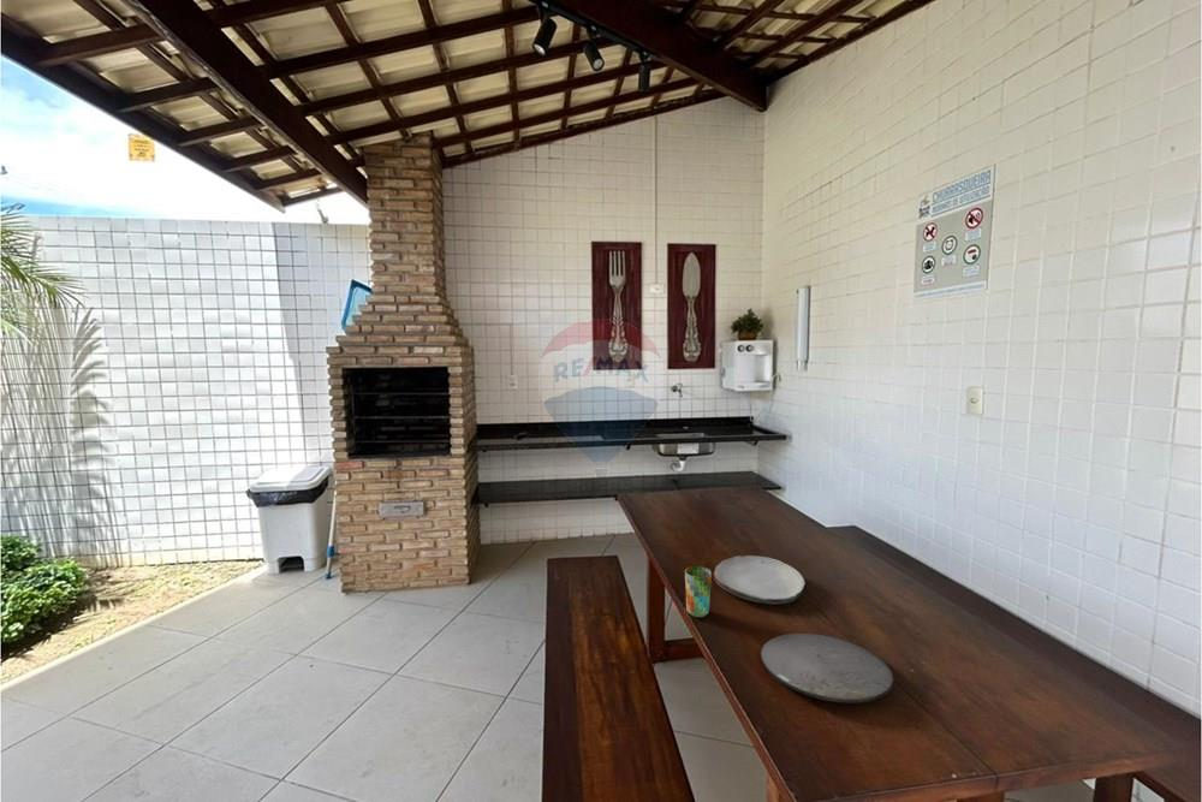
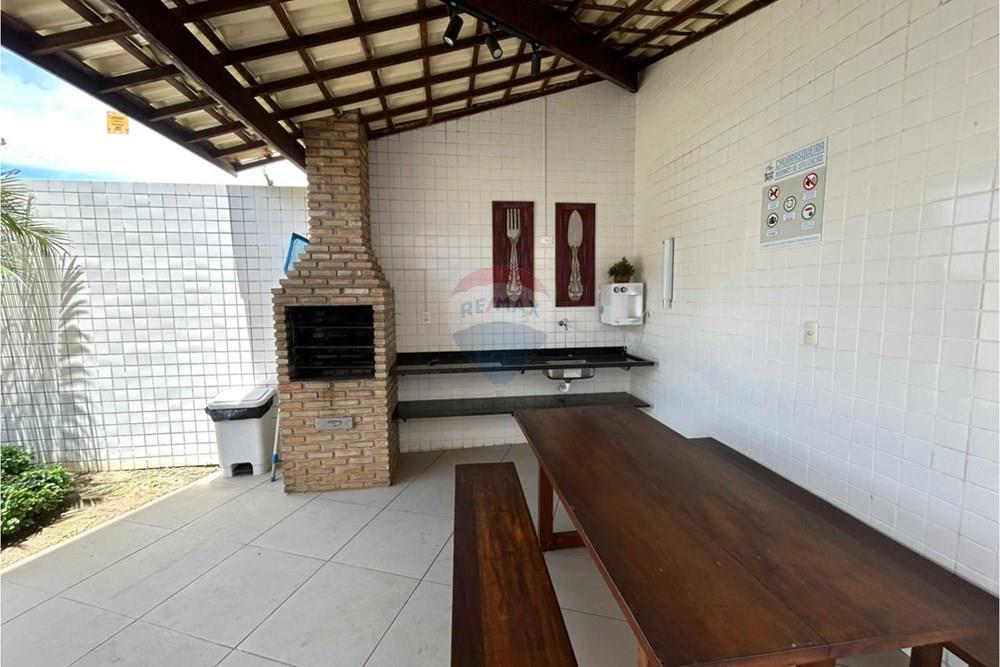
- plate (823, 664)
- plate (757, 578)
- cup (697, 592)
